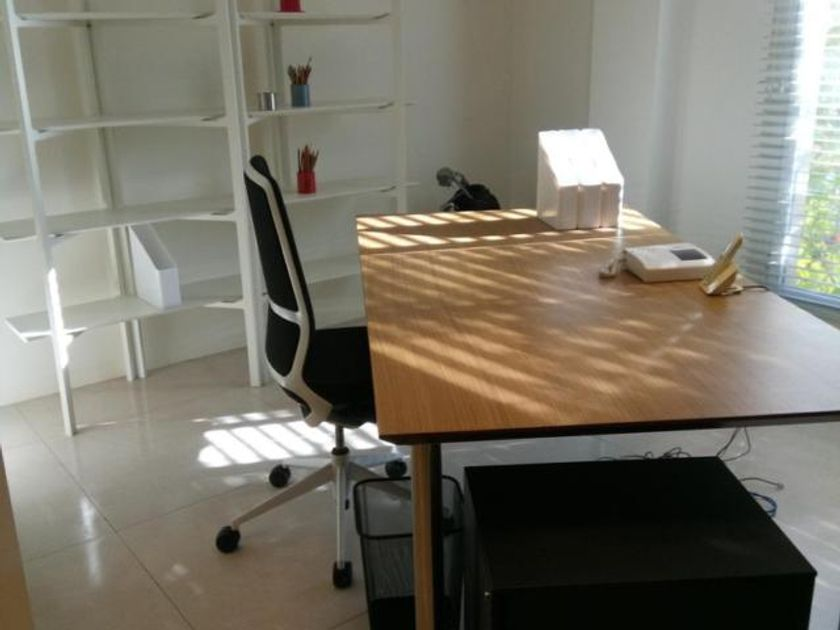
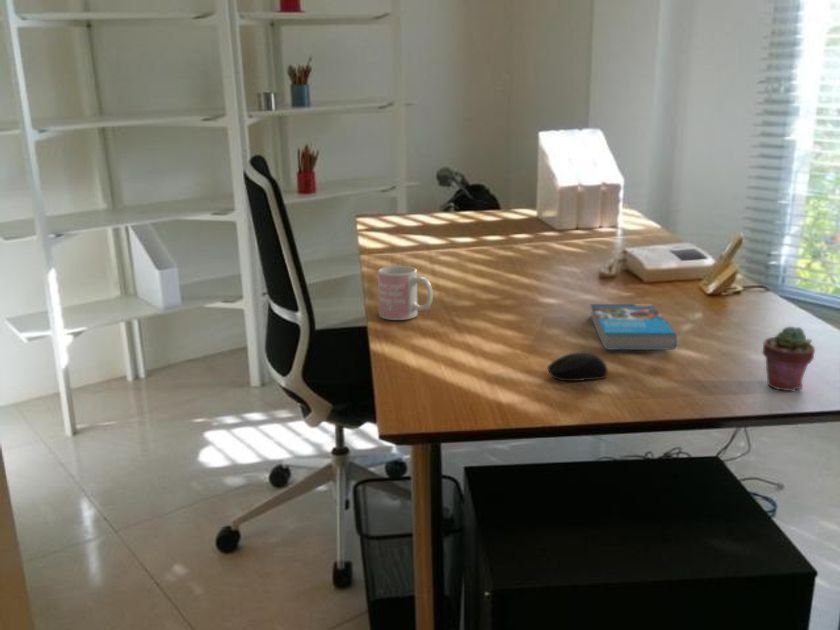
+ book (630, 325)
+ potted succulent (787, 356)
+ mug (403, 293)
+ computer mouse (577, 364)
